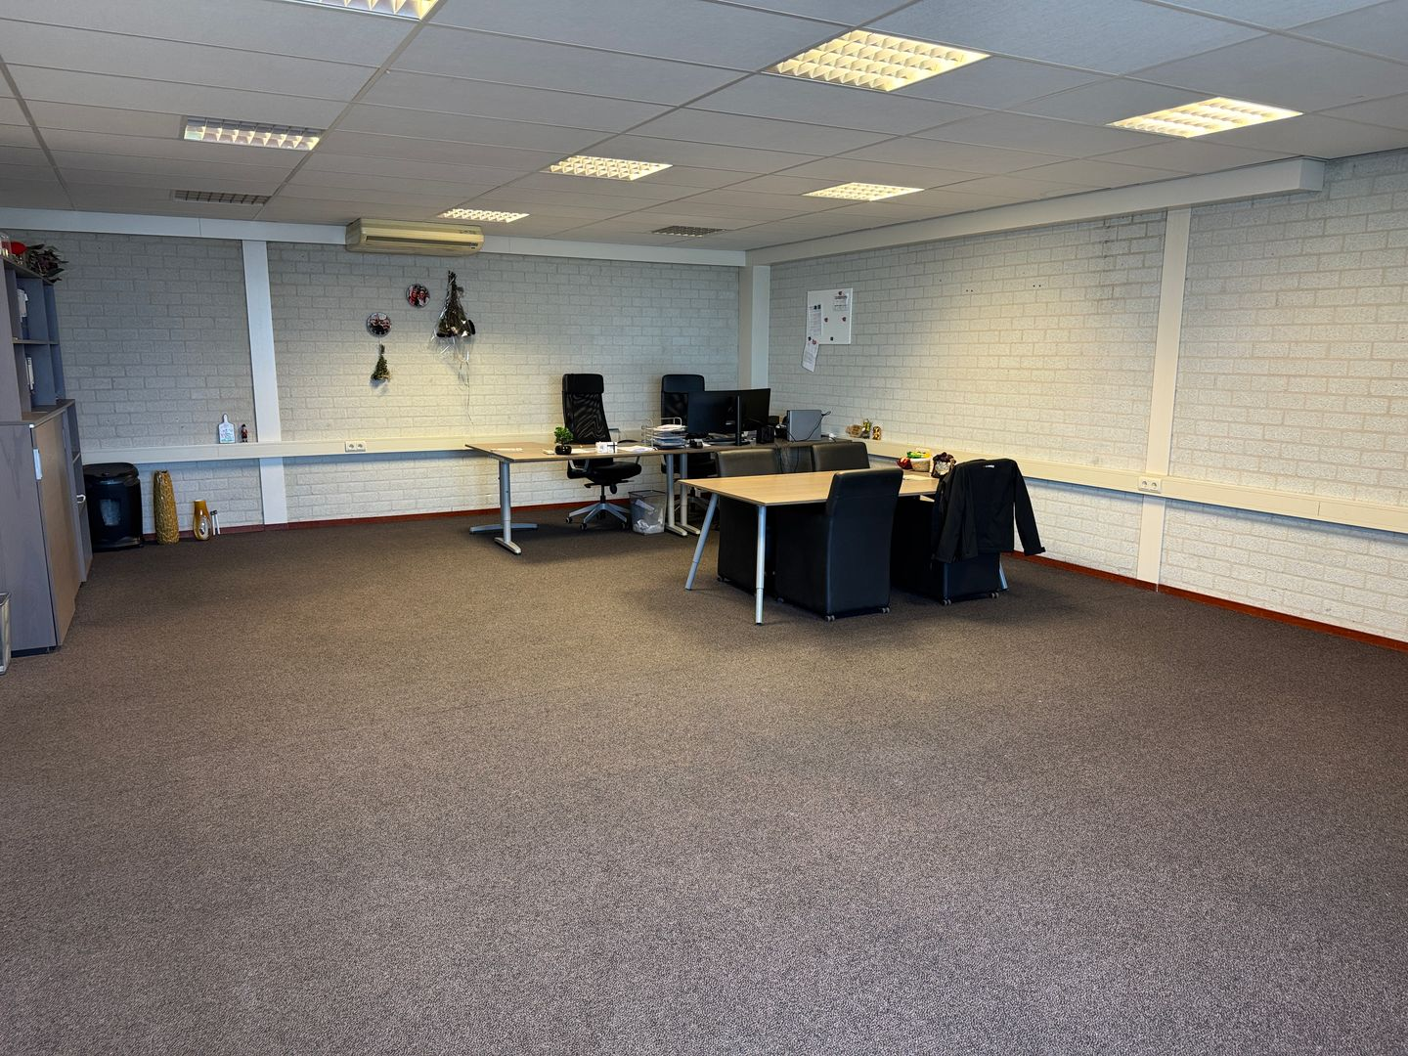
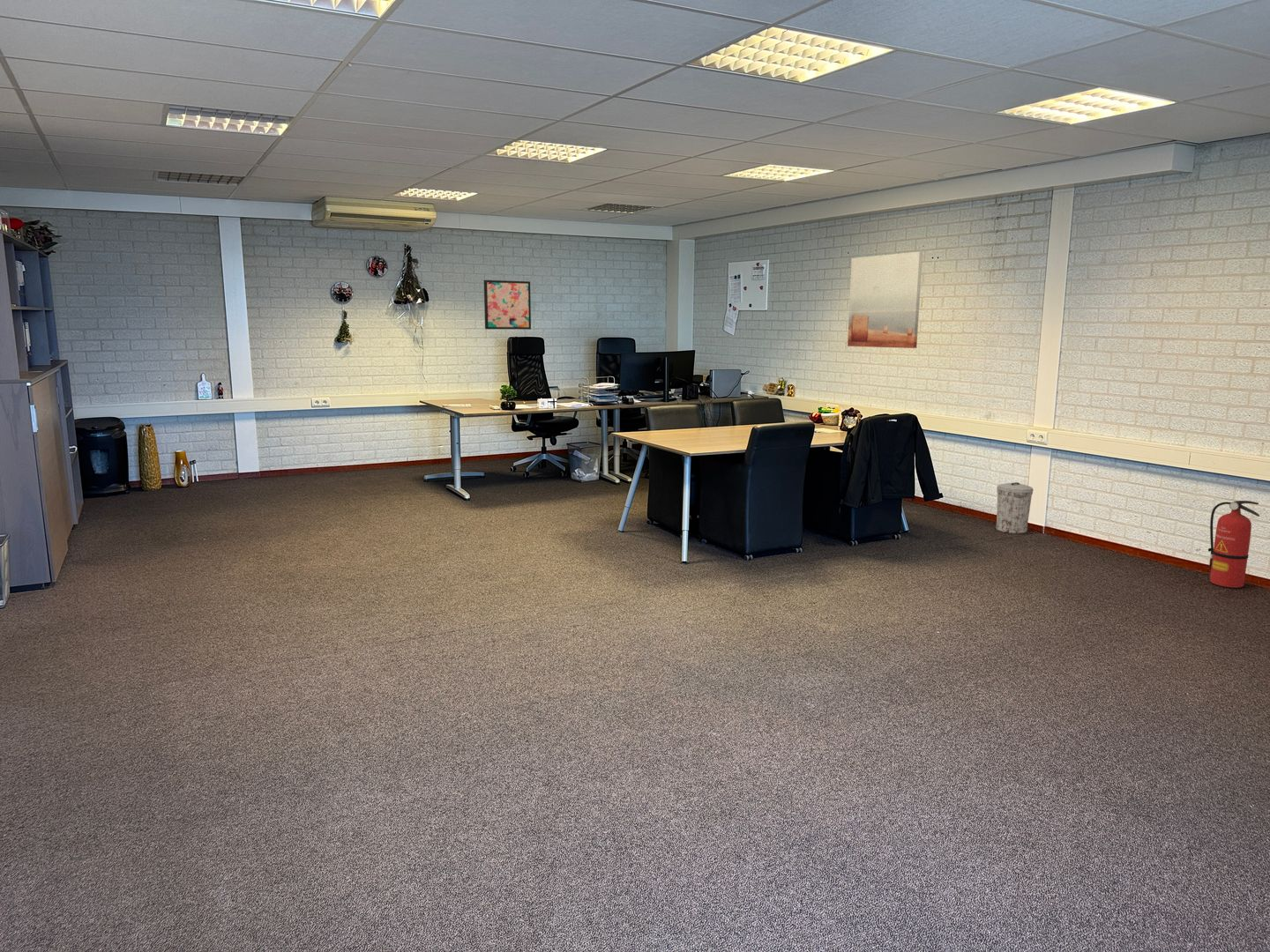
+ wall art (507, 305)
+ trash can (1013, 506)
+ fire extinguisher (1230, 541)
+ wall art (883, 301)
